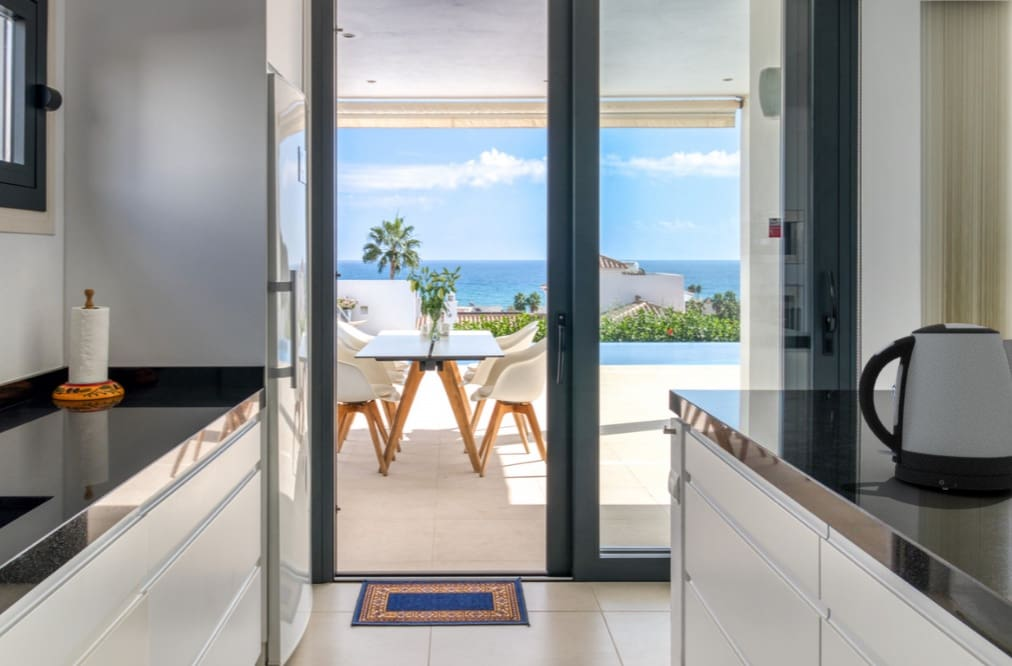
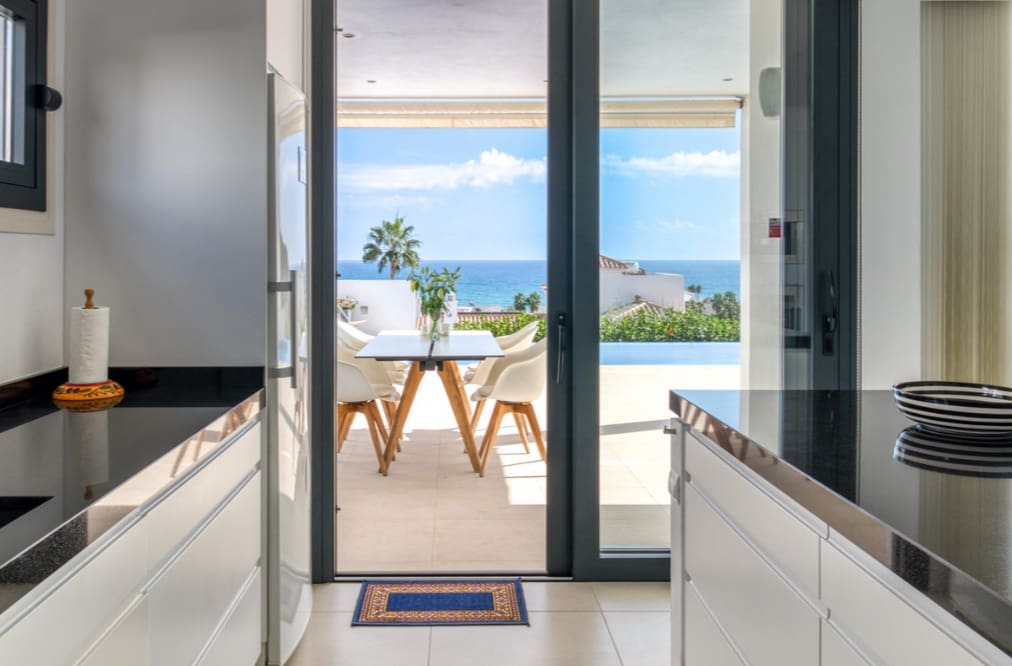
- kettle (937, 402)
